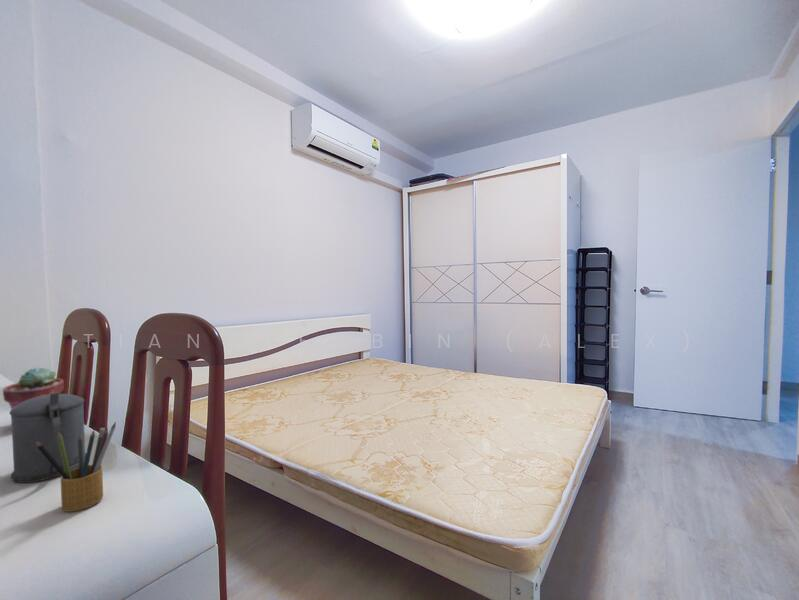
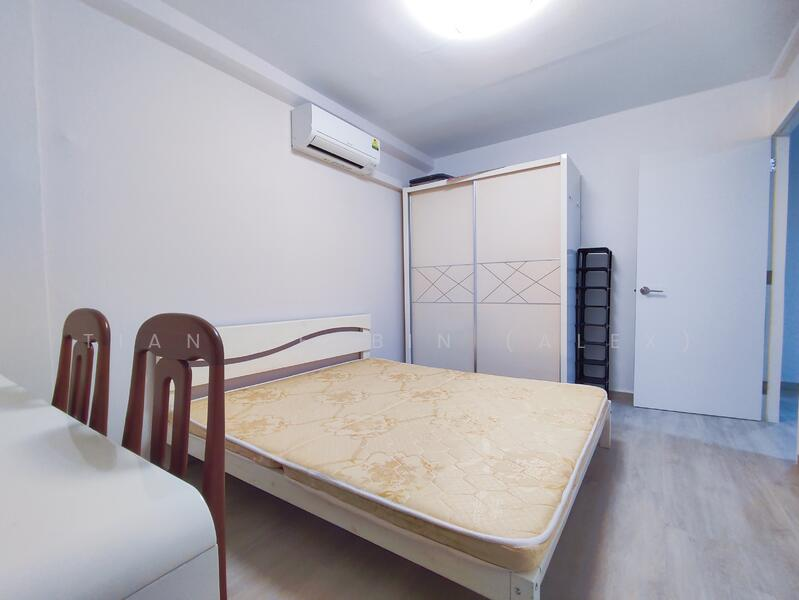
- beer stein (51, 429)
- potted succulent (35, 395)
- pencil box (79, 465)
